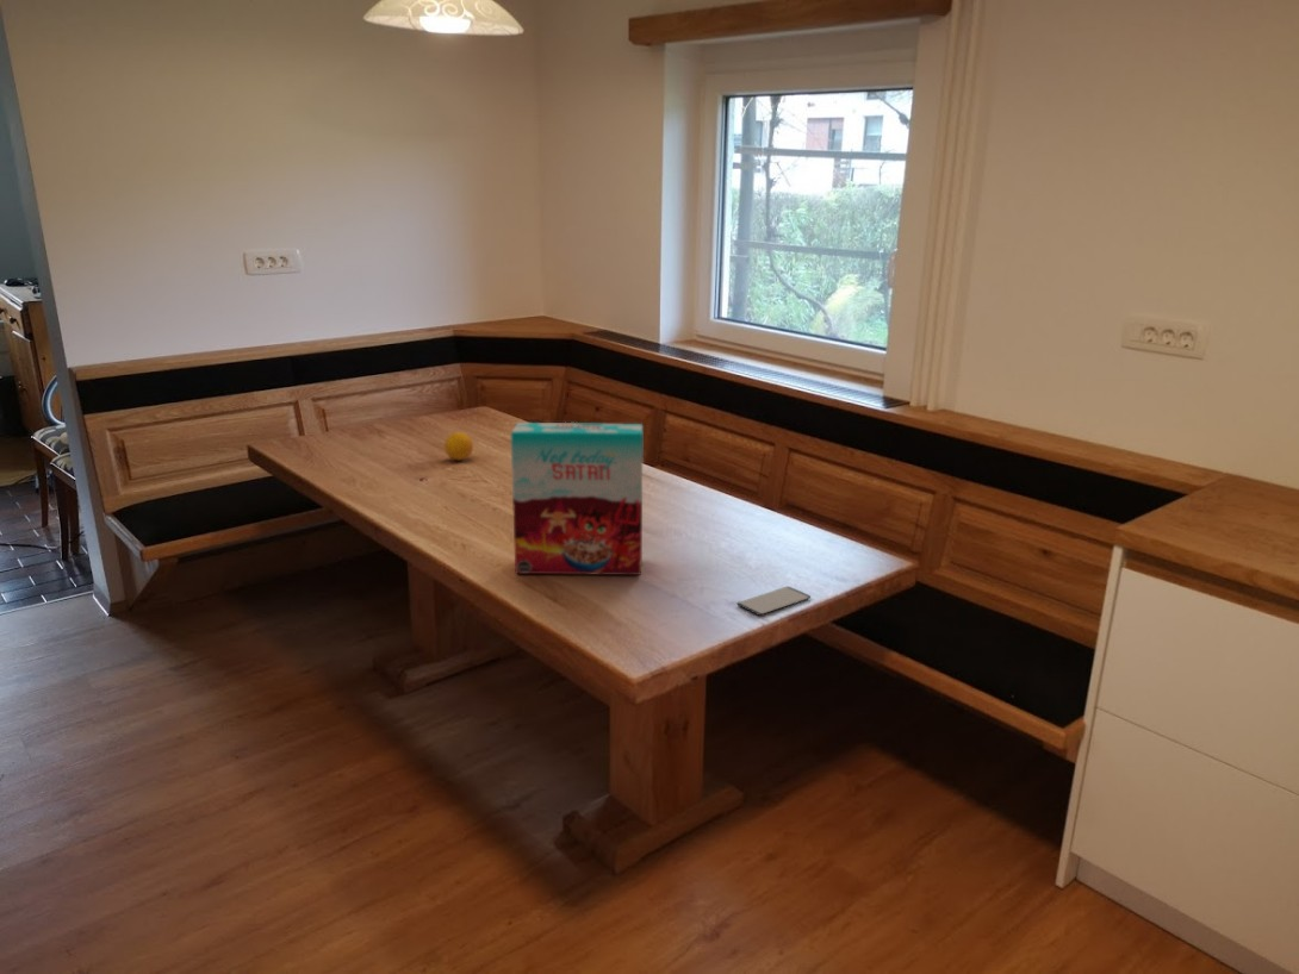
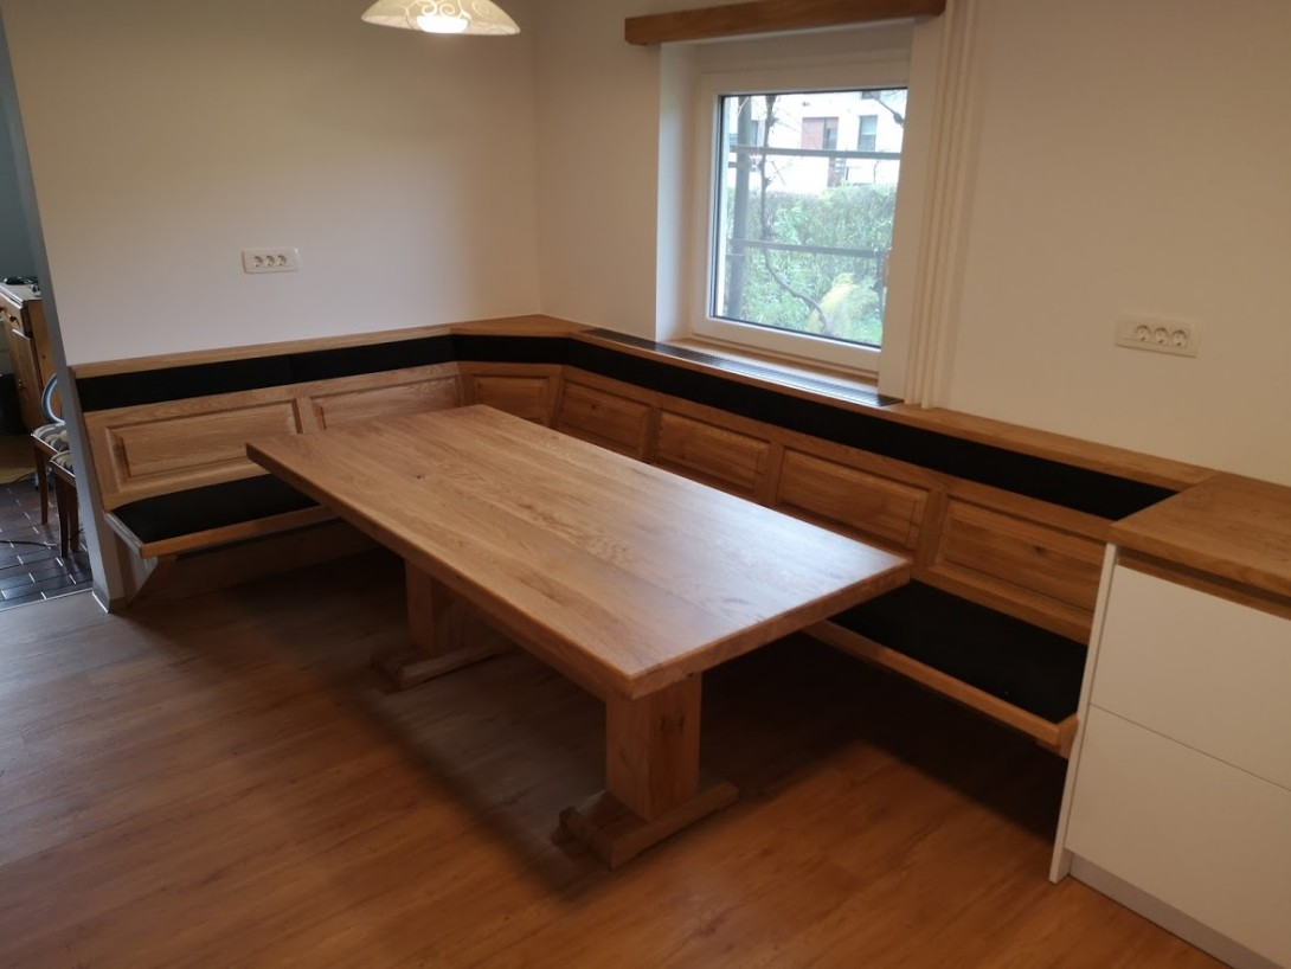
- cereal box (578, 499)
- smartphone (773, 600)
- fruit (458, 445)
